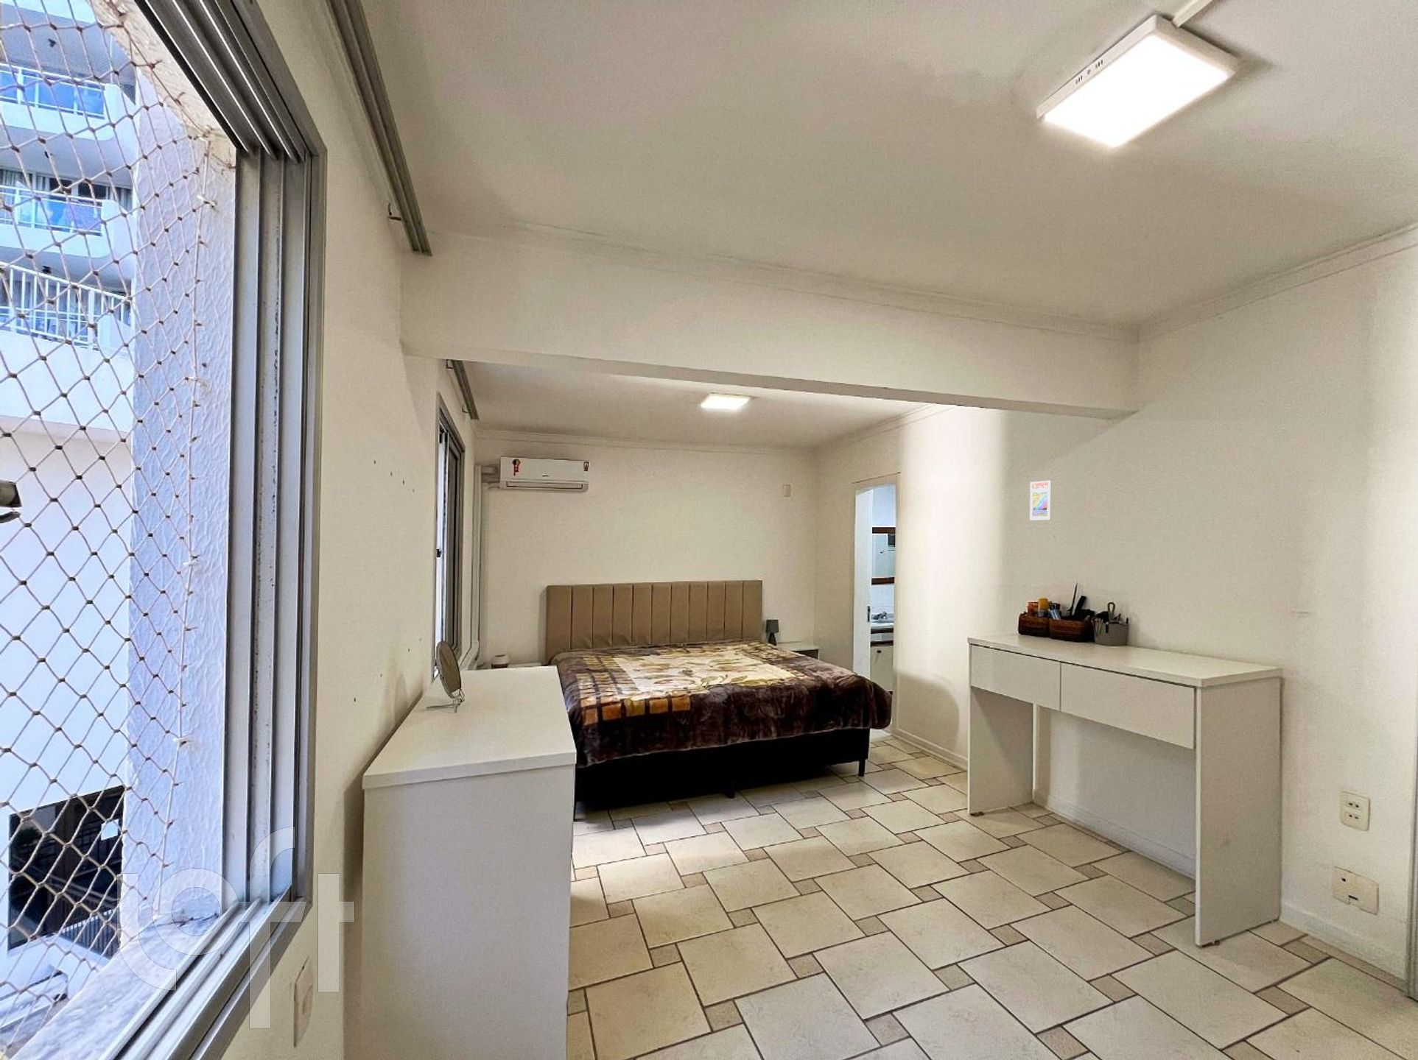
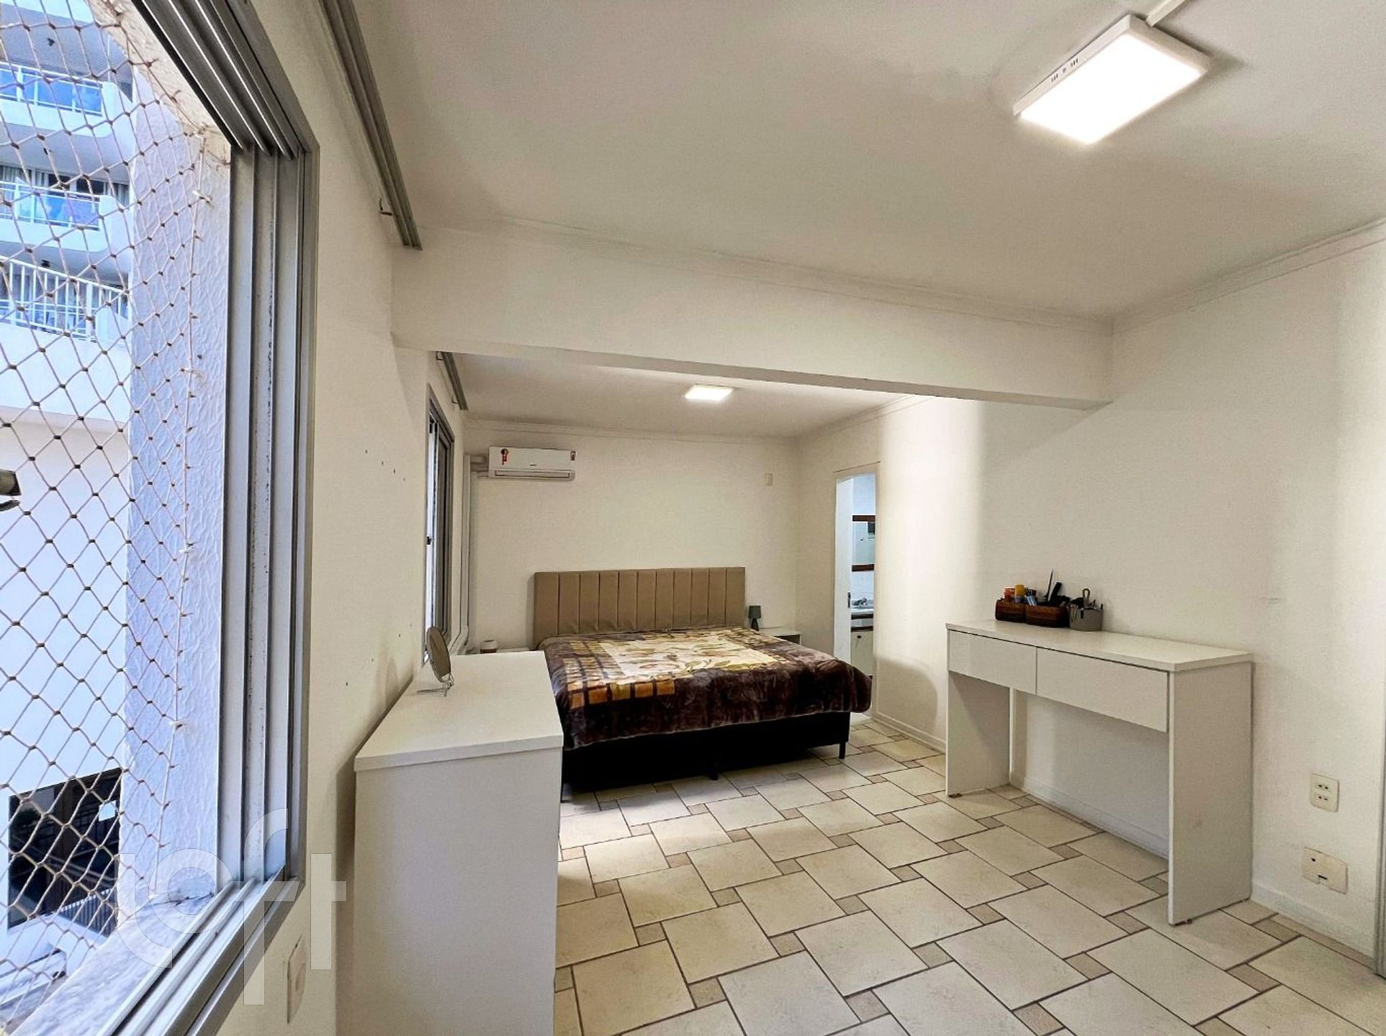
- trading card display case (1039, 501)
